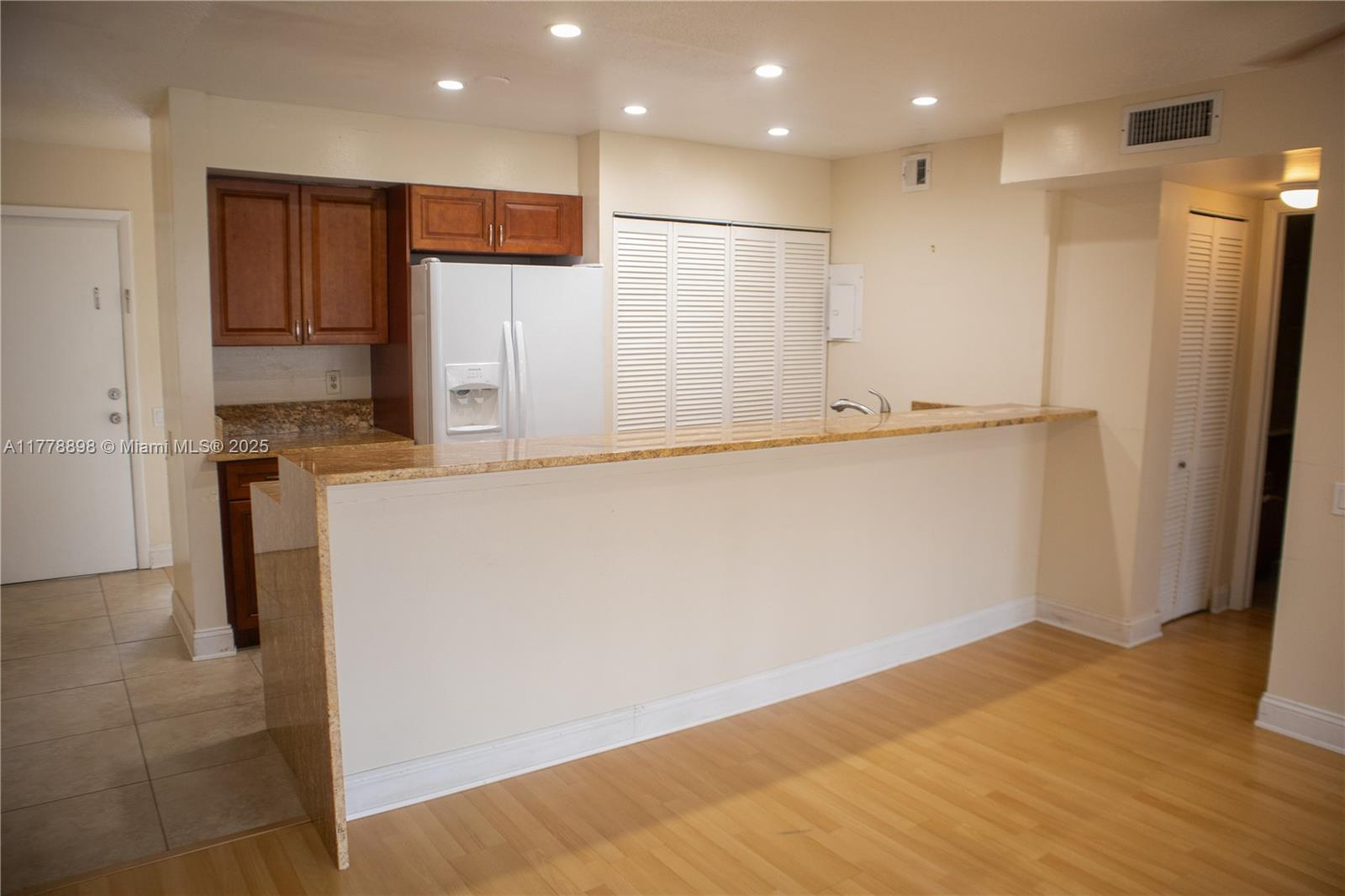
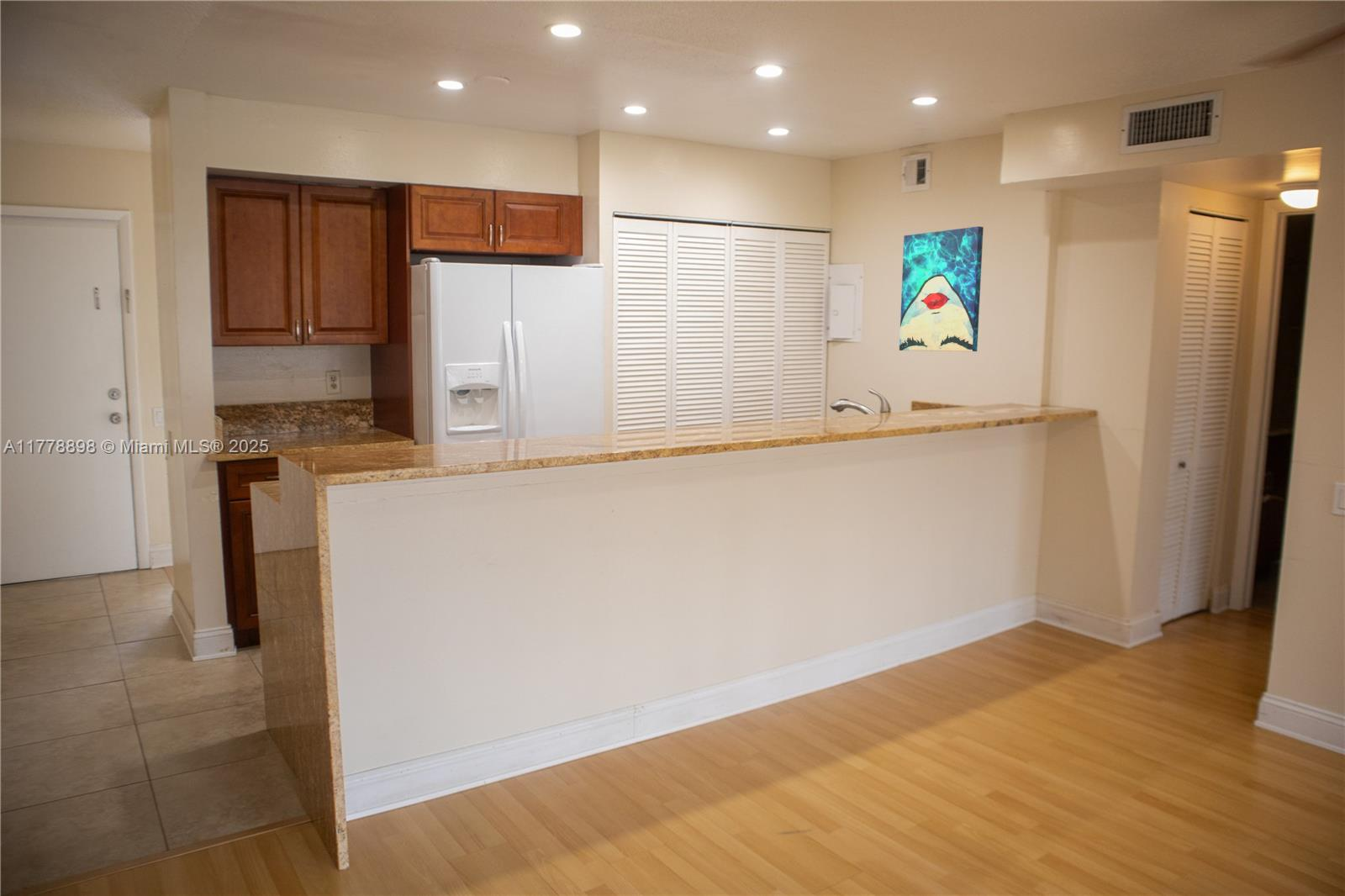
+ wall art (939, 291)
